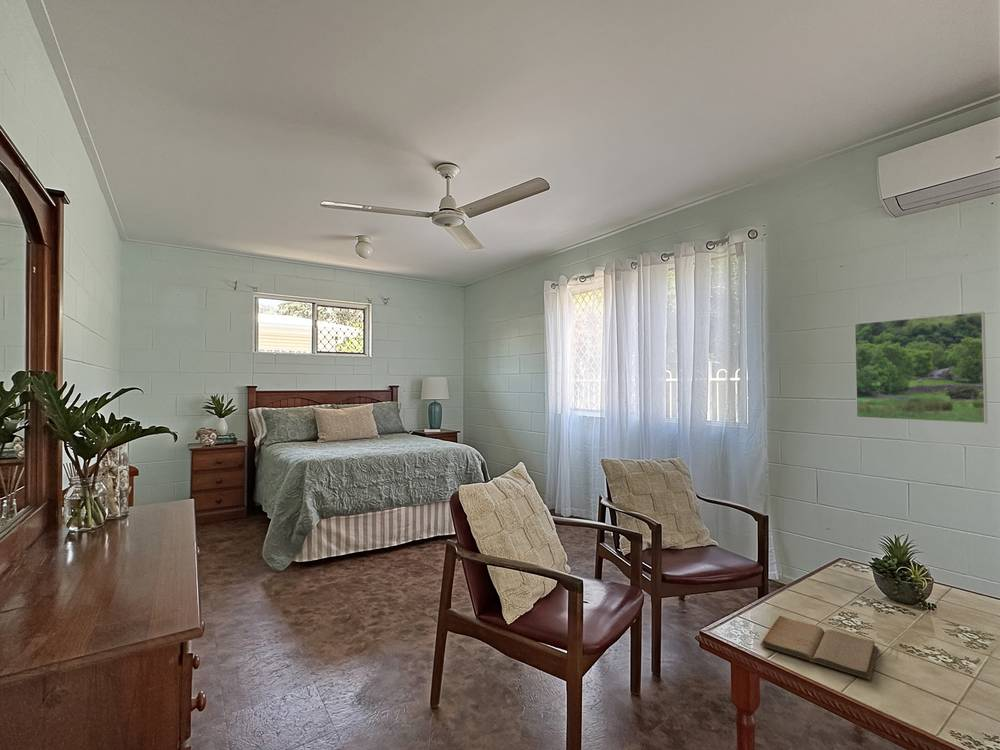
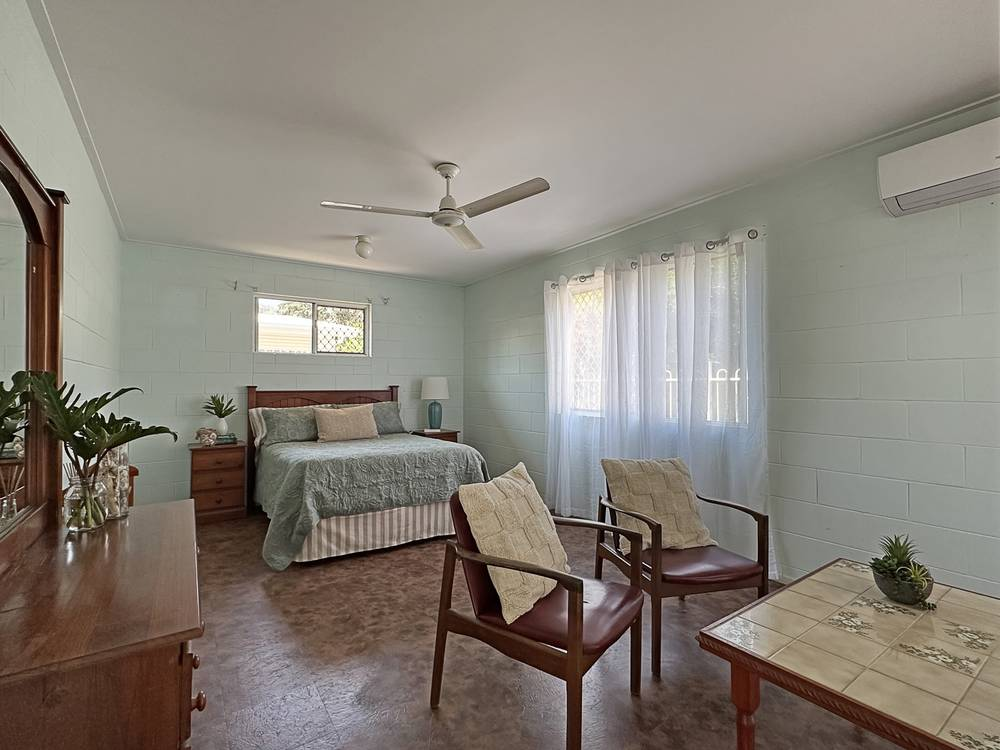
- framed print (915, 369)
- book (818, 643)
